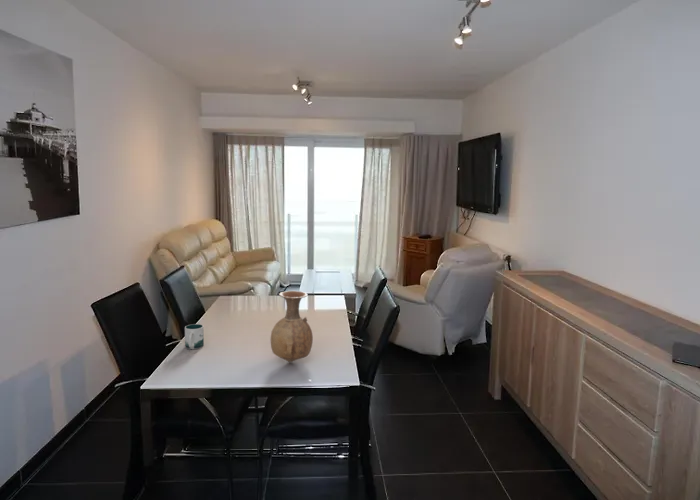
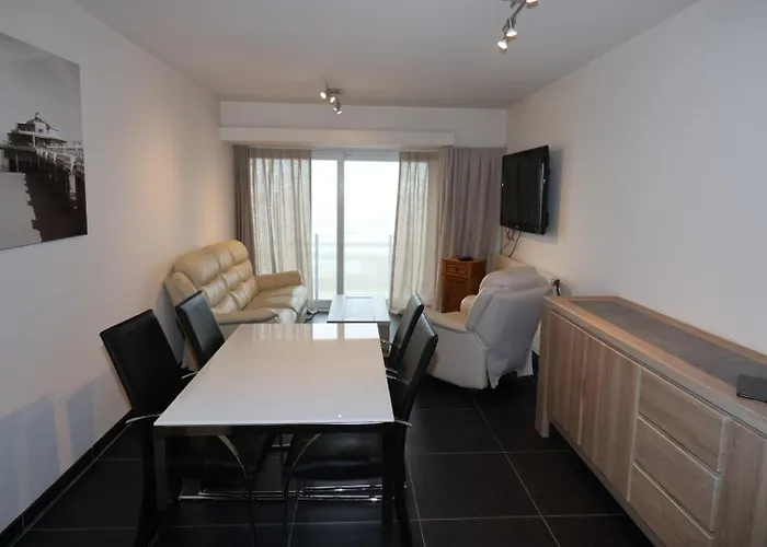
- vase (291, 327)
- mug (193, 337)
